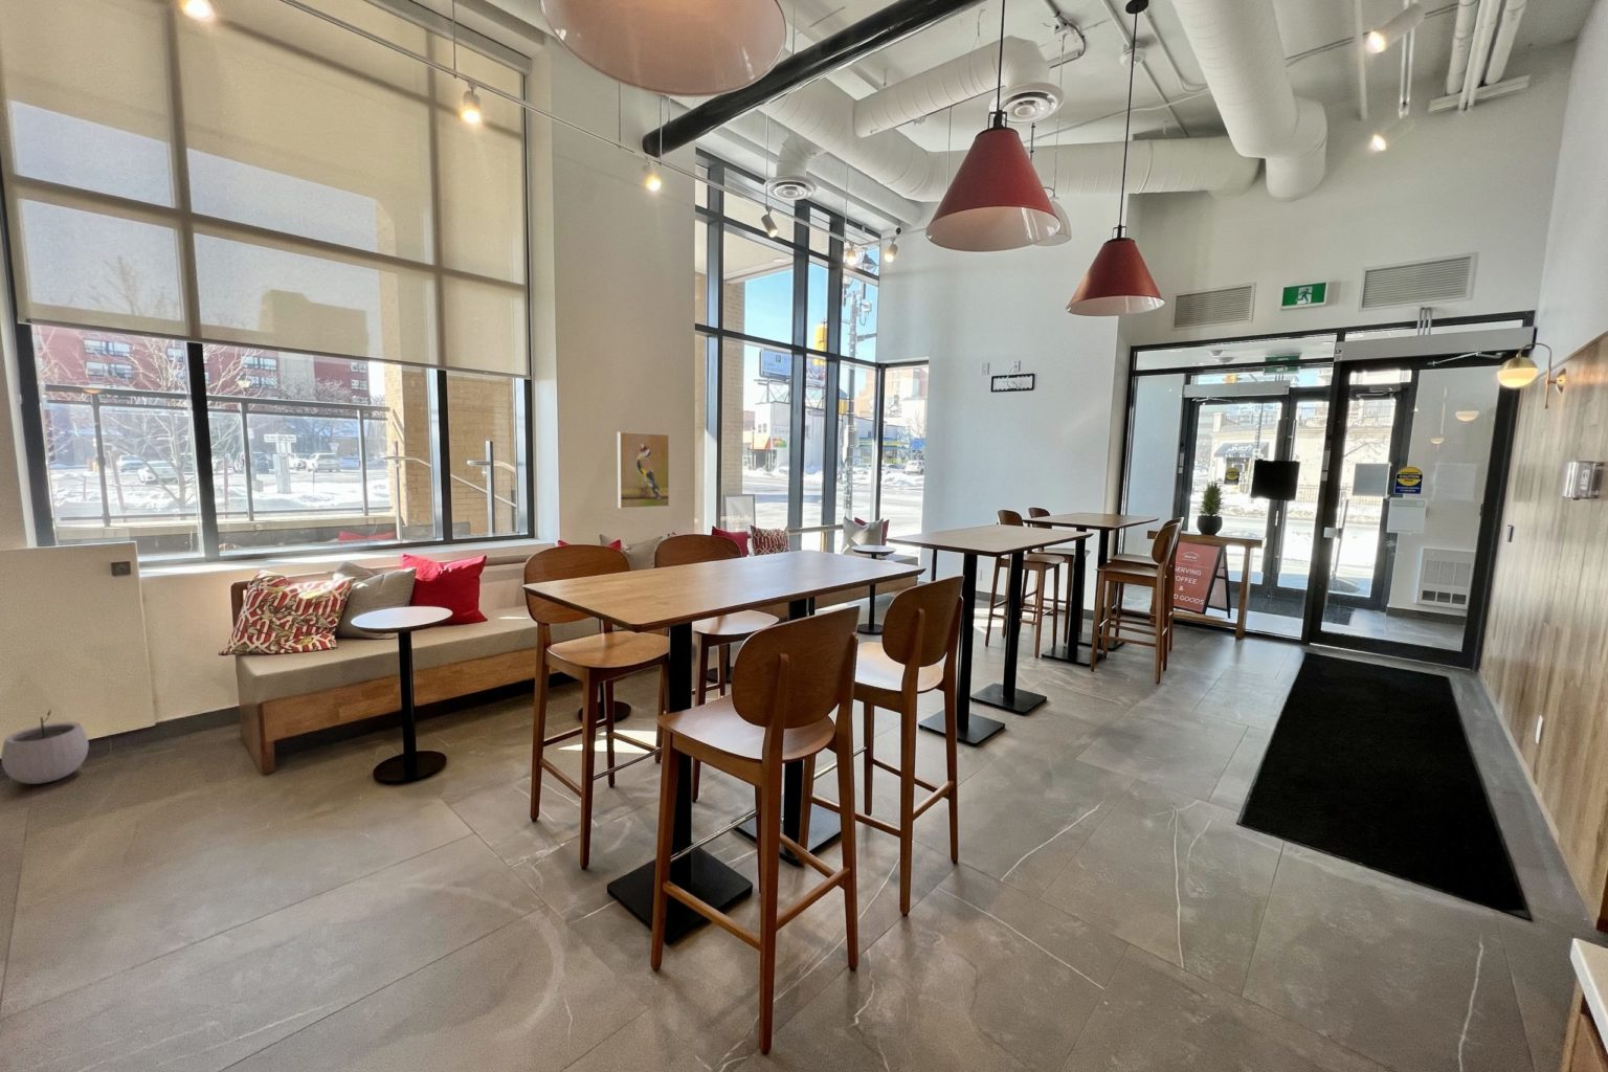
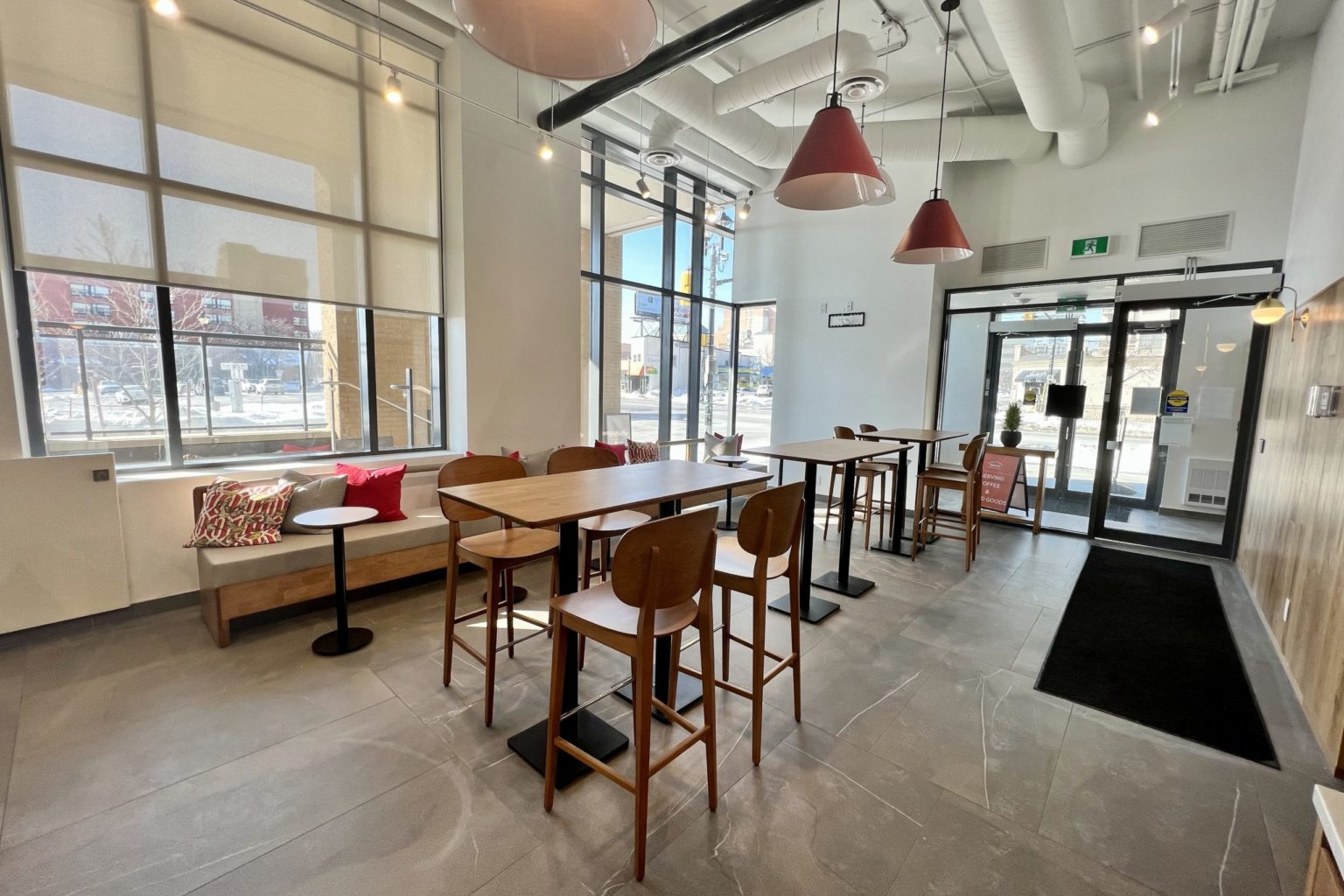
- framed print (644, 470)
- plant pot (45, 744)
